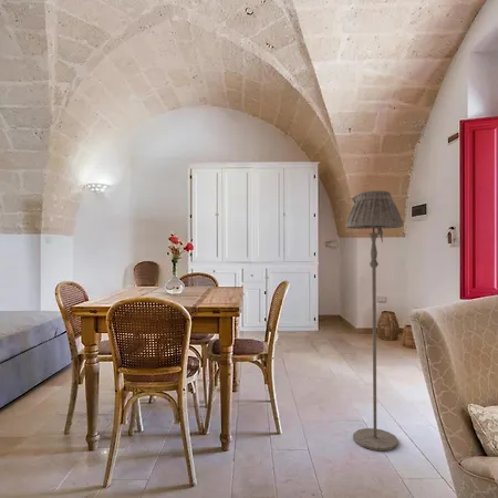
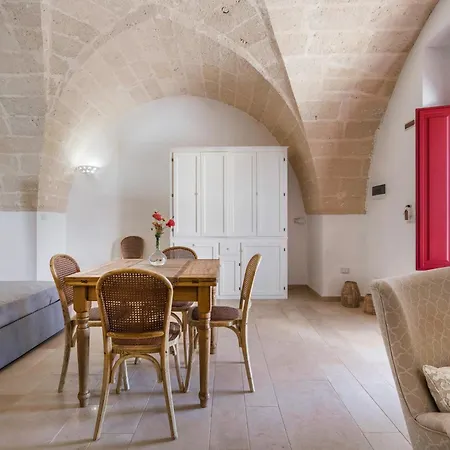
- floor lamp (374, 315)
